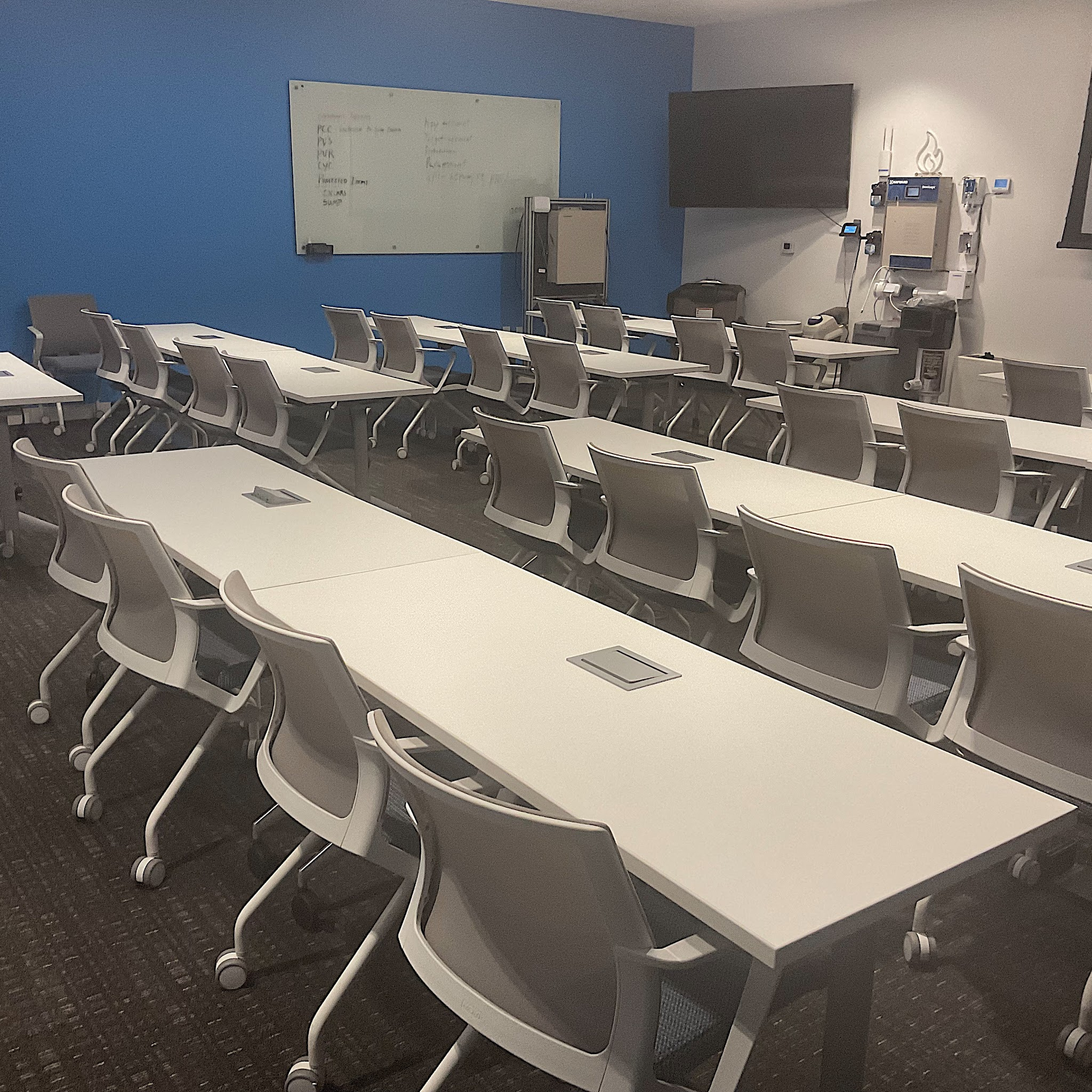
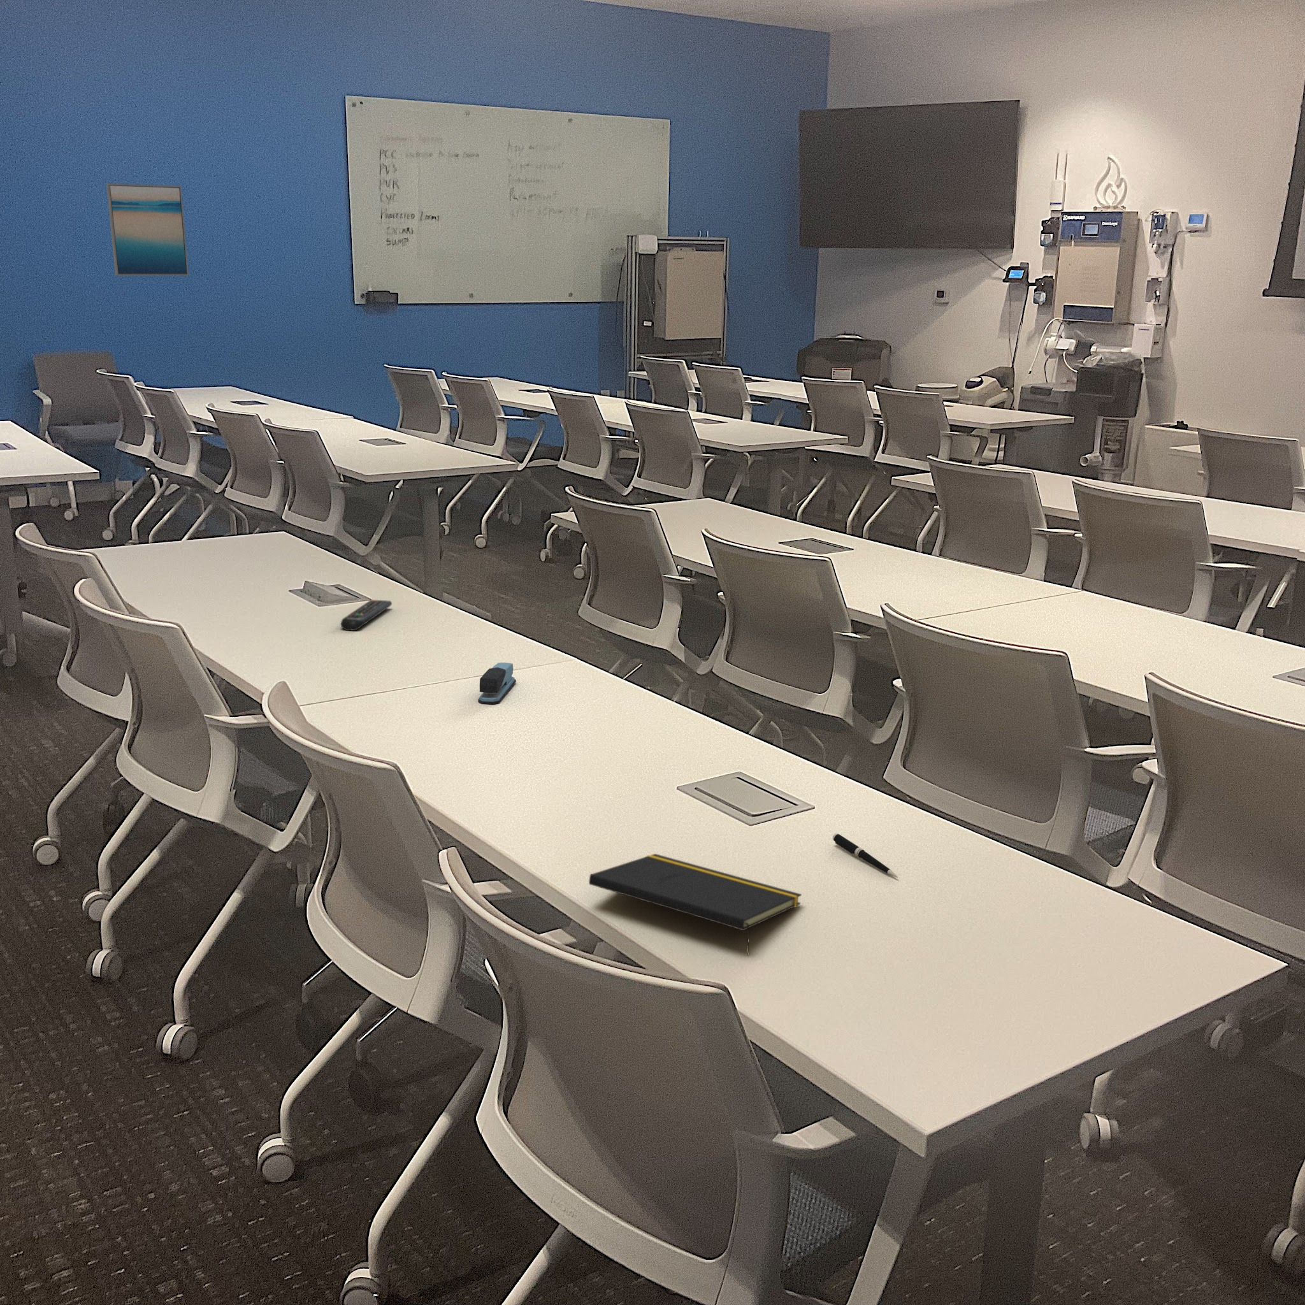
+ remote control (367, 613)
+ wall art (148, 229)
+ pen (866, 856)
+ notepad (696, 889)
+ stapler (497, 680)
